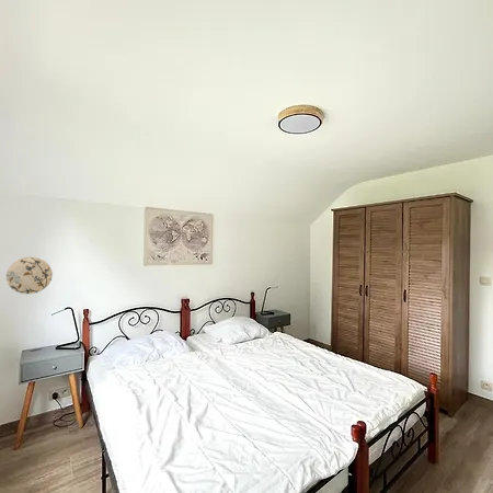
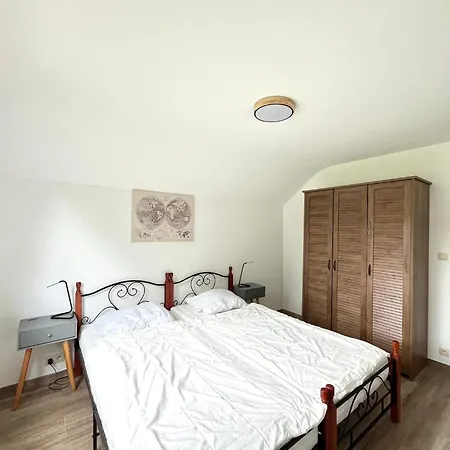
- decorative plate (30, 275)
